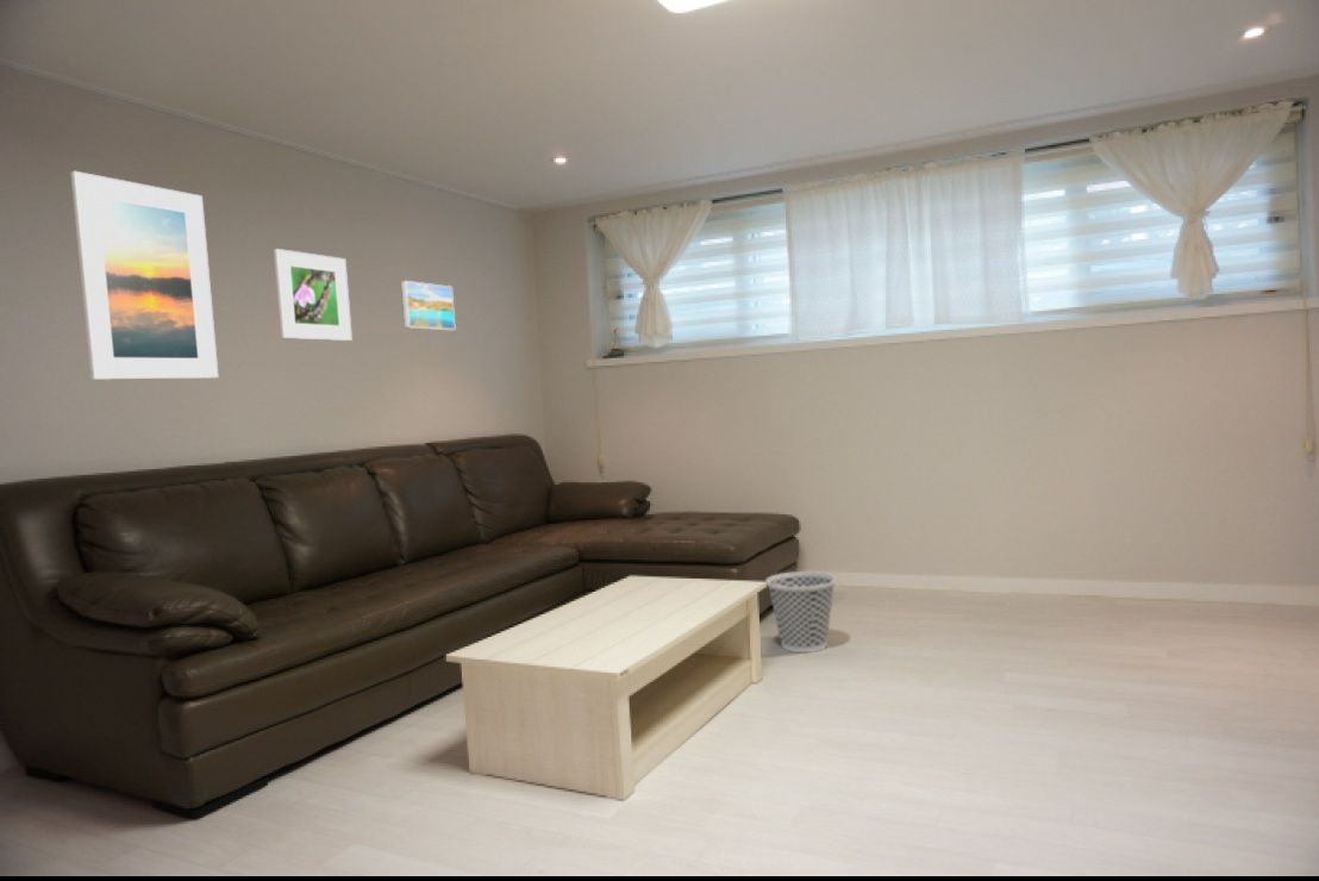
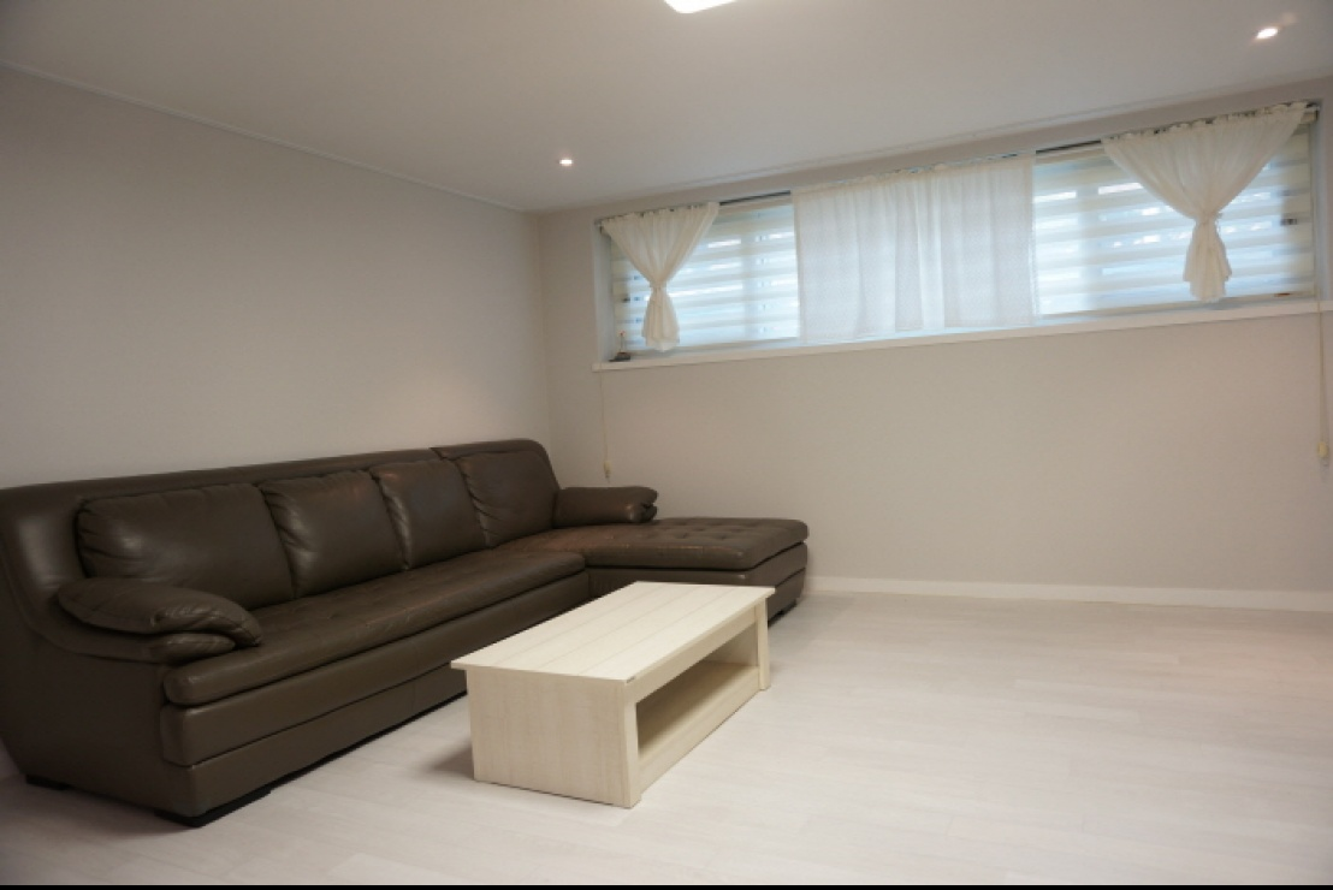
- wastebasket (802, 612)
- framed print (314, 296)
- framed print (429, 306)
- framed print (149, 281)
